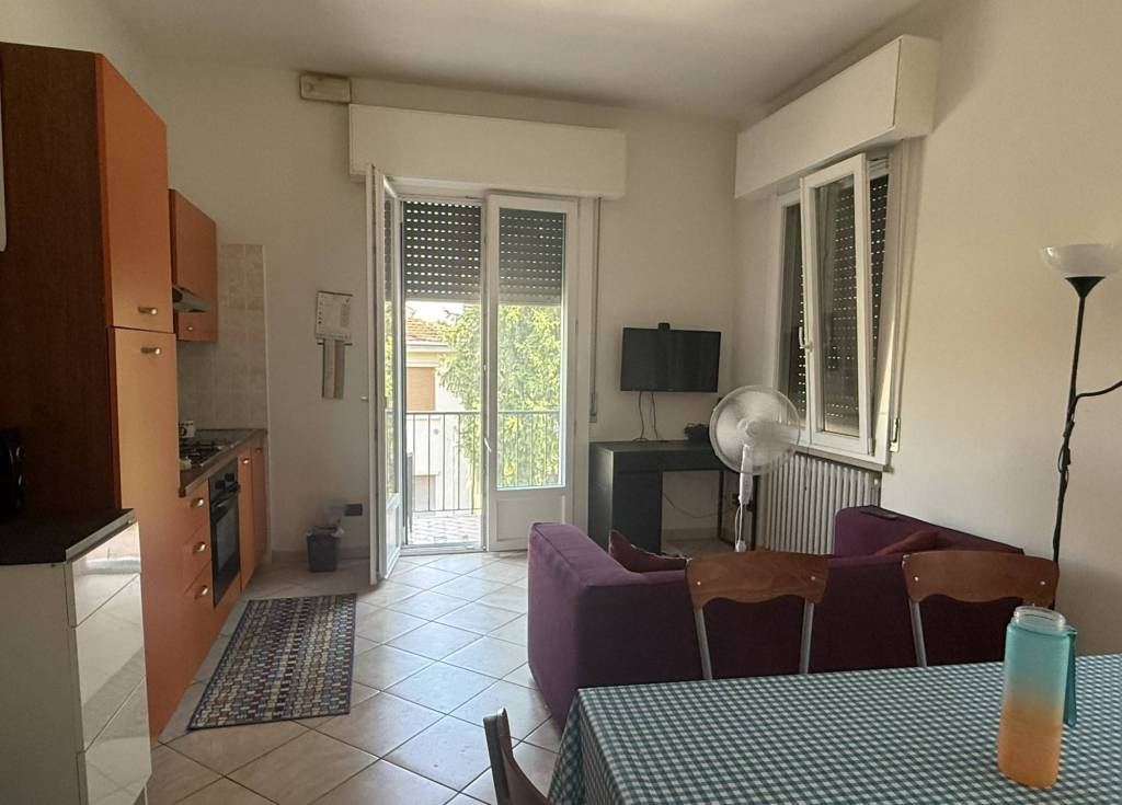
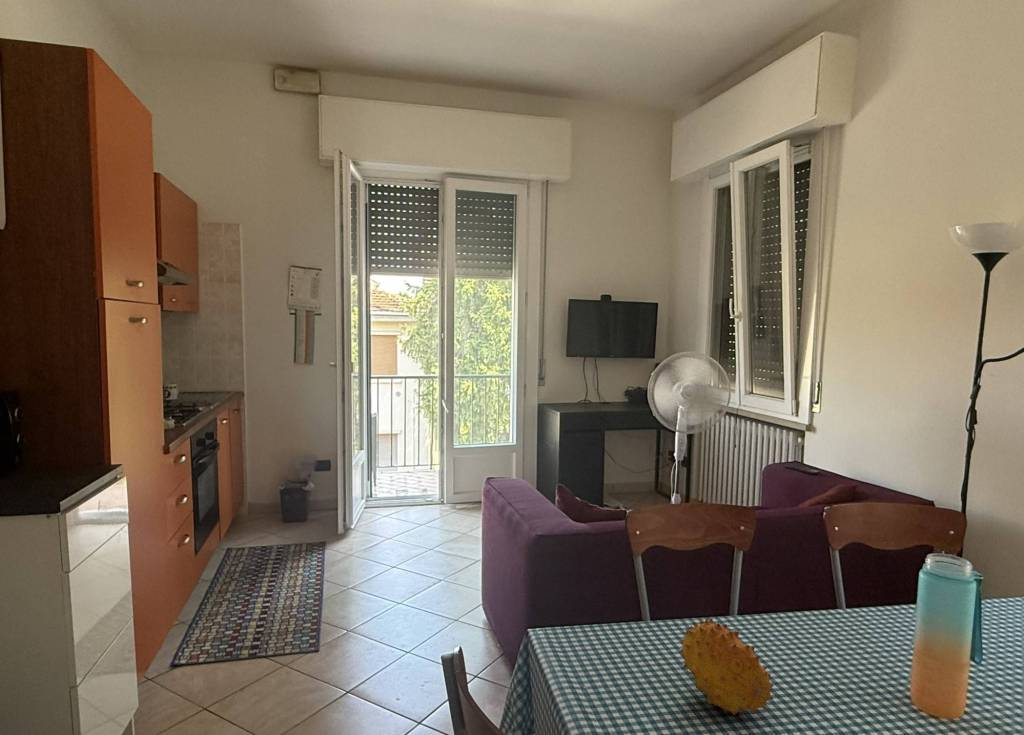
+ fruit (722, 662)
